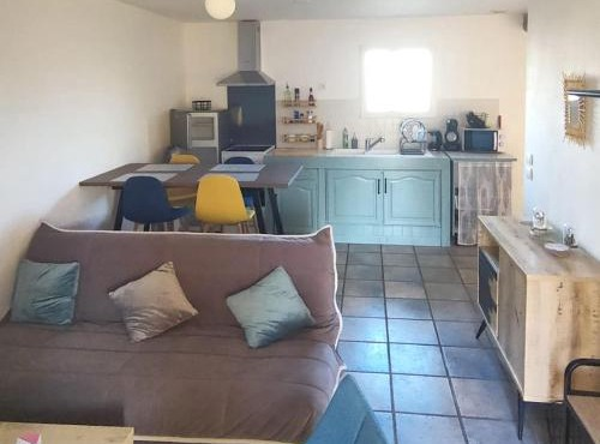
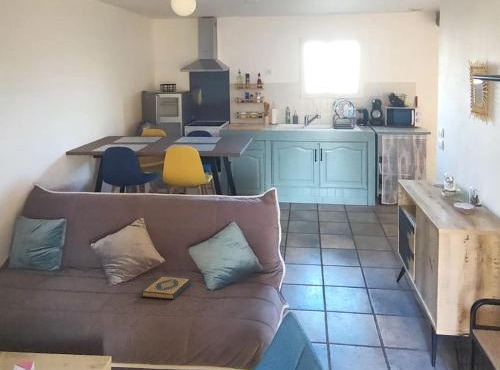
+ hardback book (167, 287)
